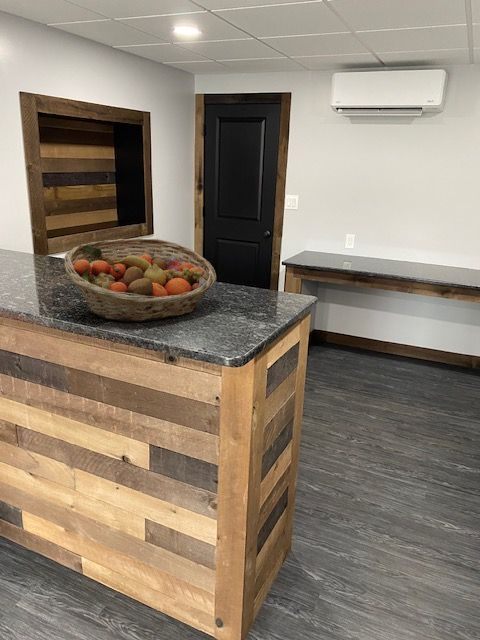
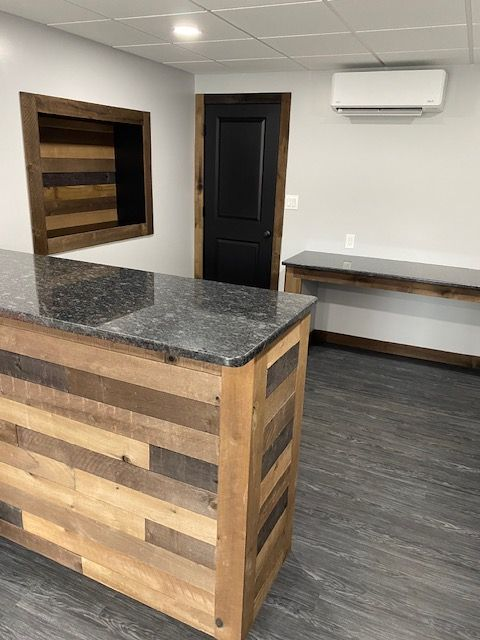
- fruit basket (142, 277)
